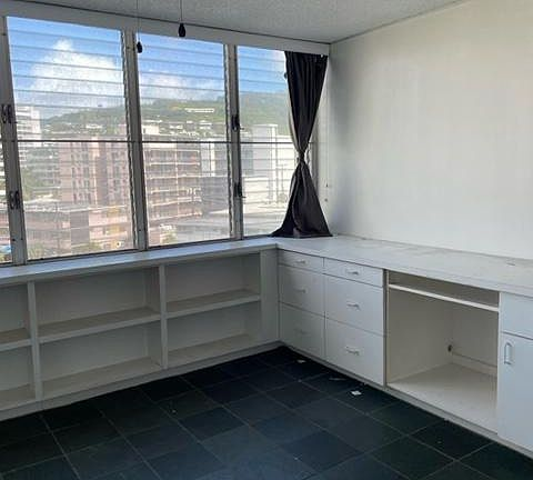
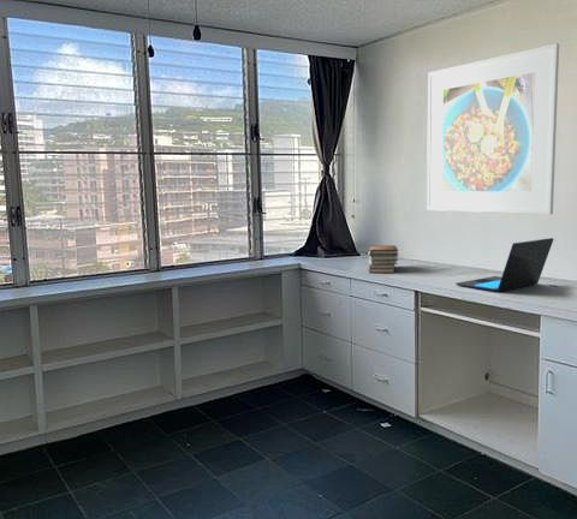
+ book stack (382, 258)
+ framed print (484, 137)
+ laptop (506, 262)
